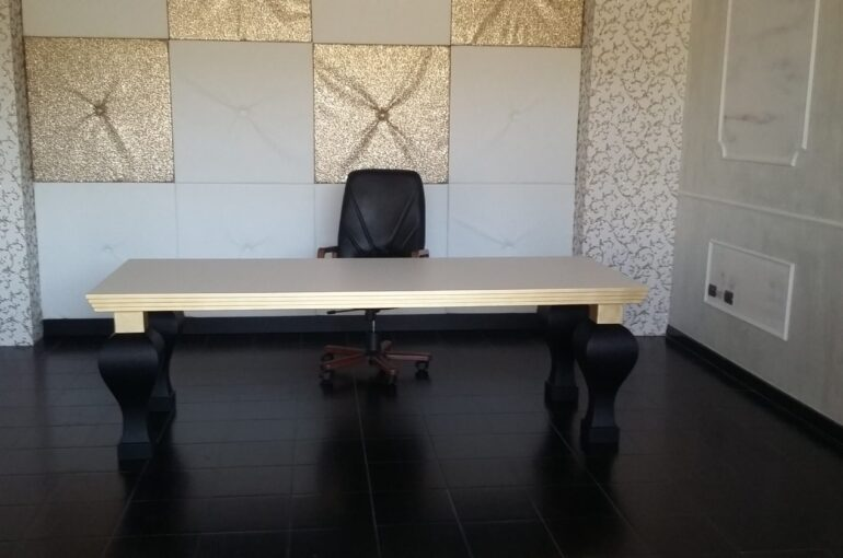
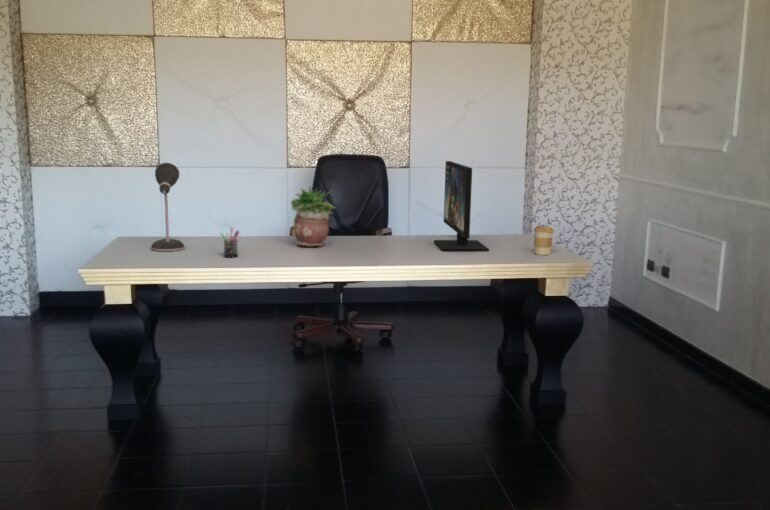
+ potted plant (313, 215)
+ desk lamp (166, 206)
+ pen holder (228, 242)
+ computer monitor (462, 205)
+ coffee cup (543, 239)
